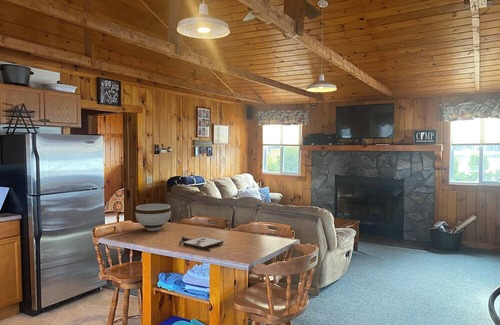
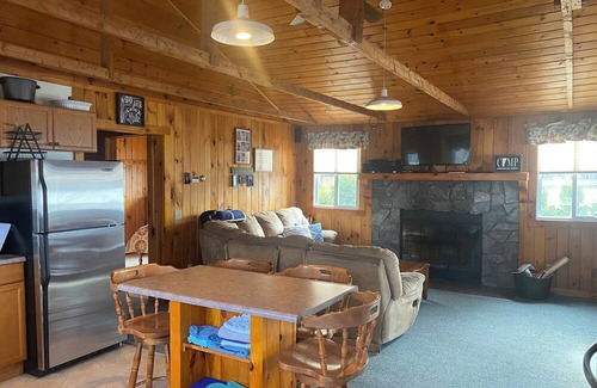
- board game (200, 241)
- bowl (153, 217)
